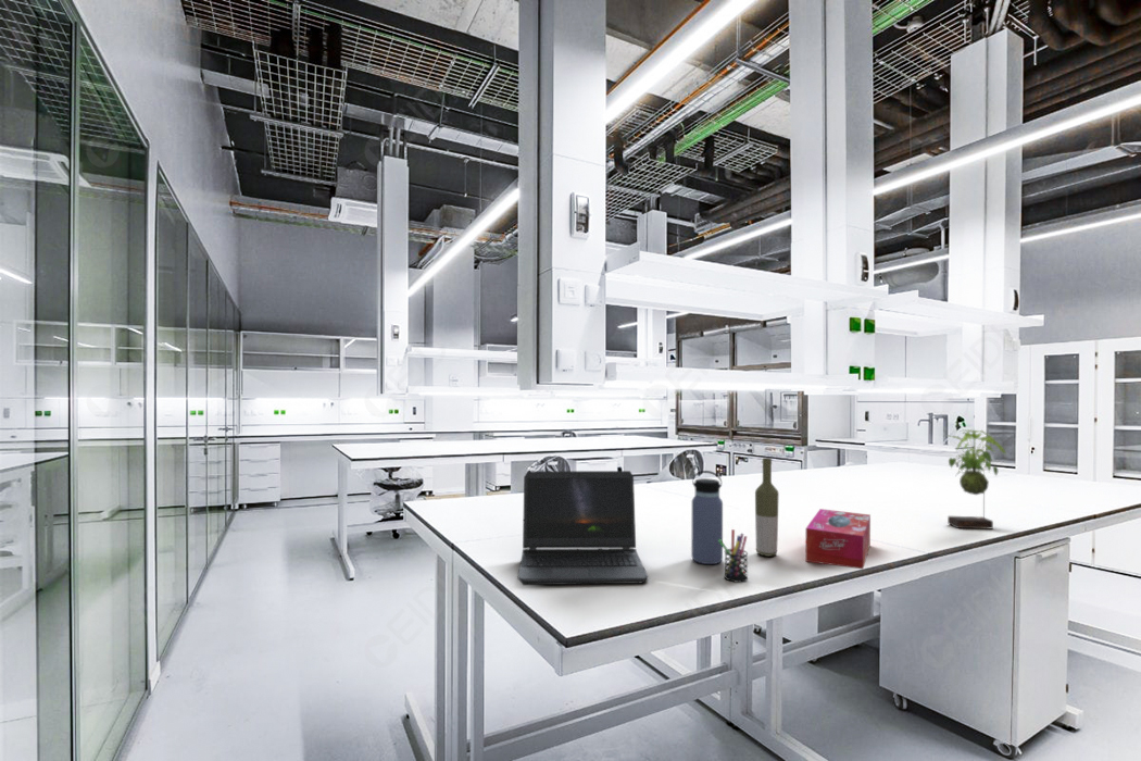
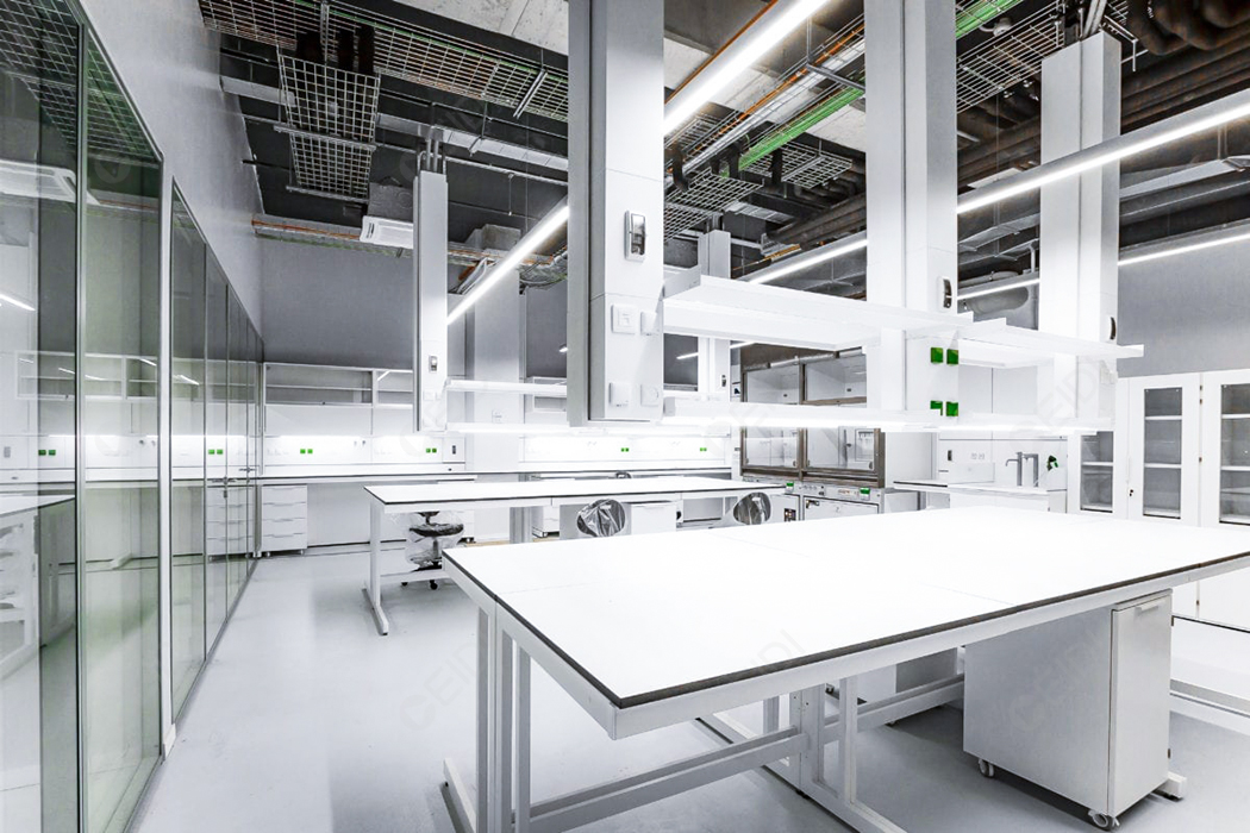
- tissue box (839, 536)
- bottle (766, 506)
- pen holder (732, 554)
- laptop computer (580, 523)
- water bottle (706, 514)
- plant (974, 474)
